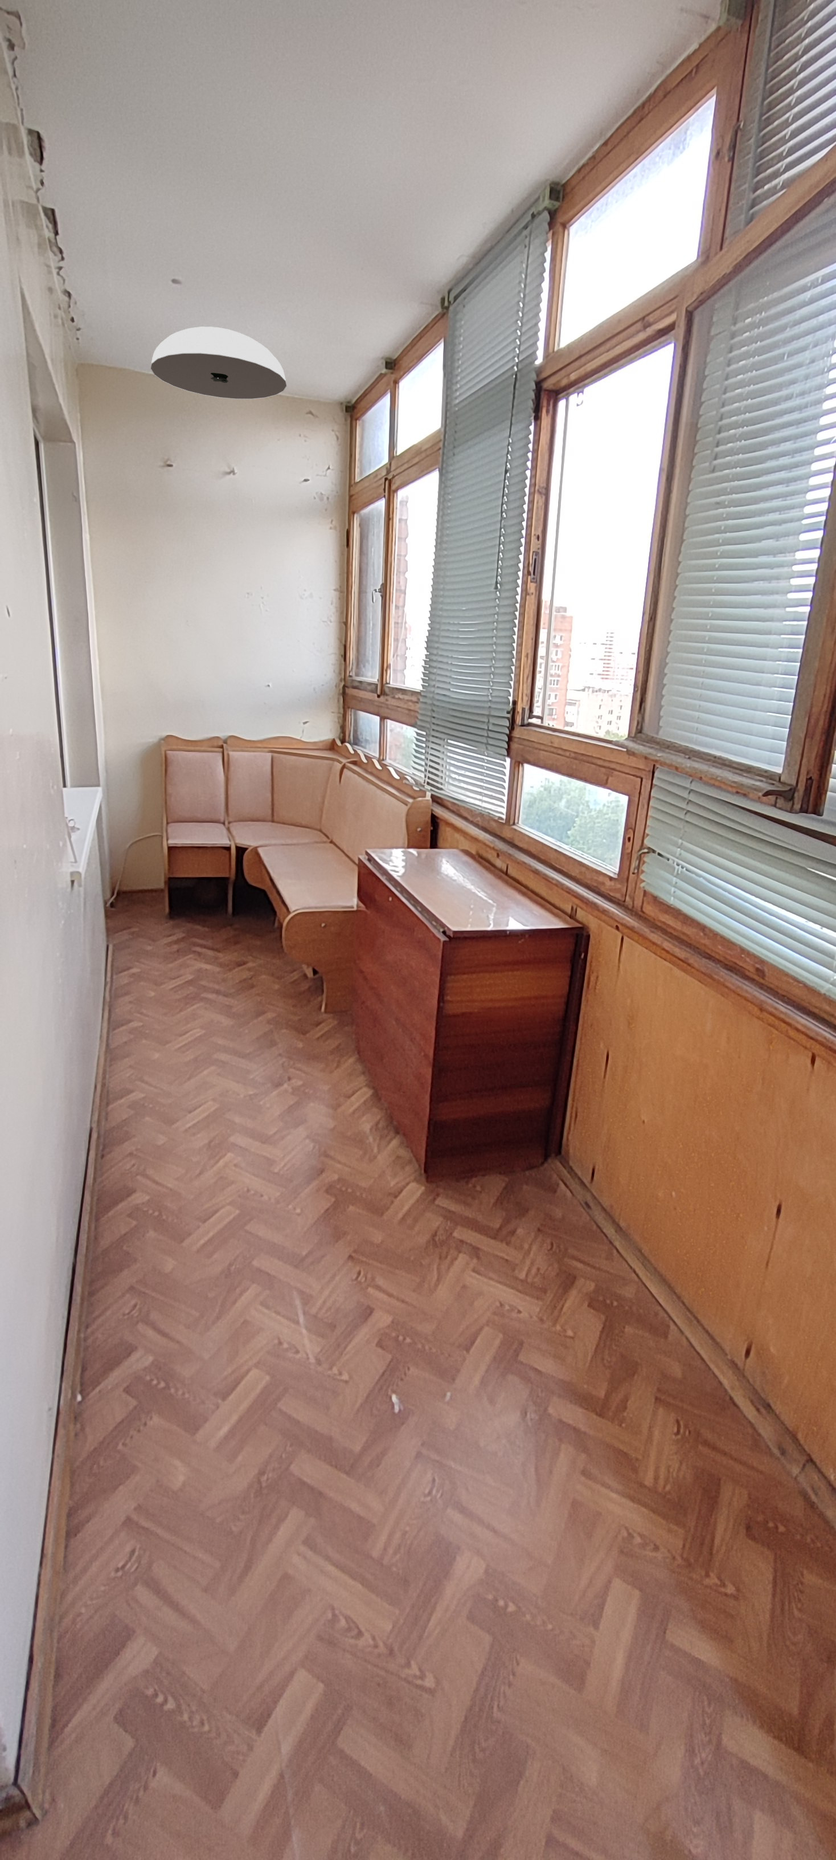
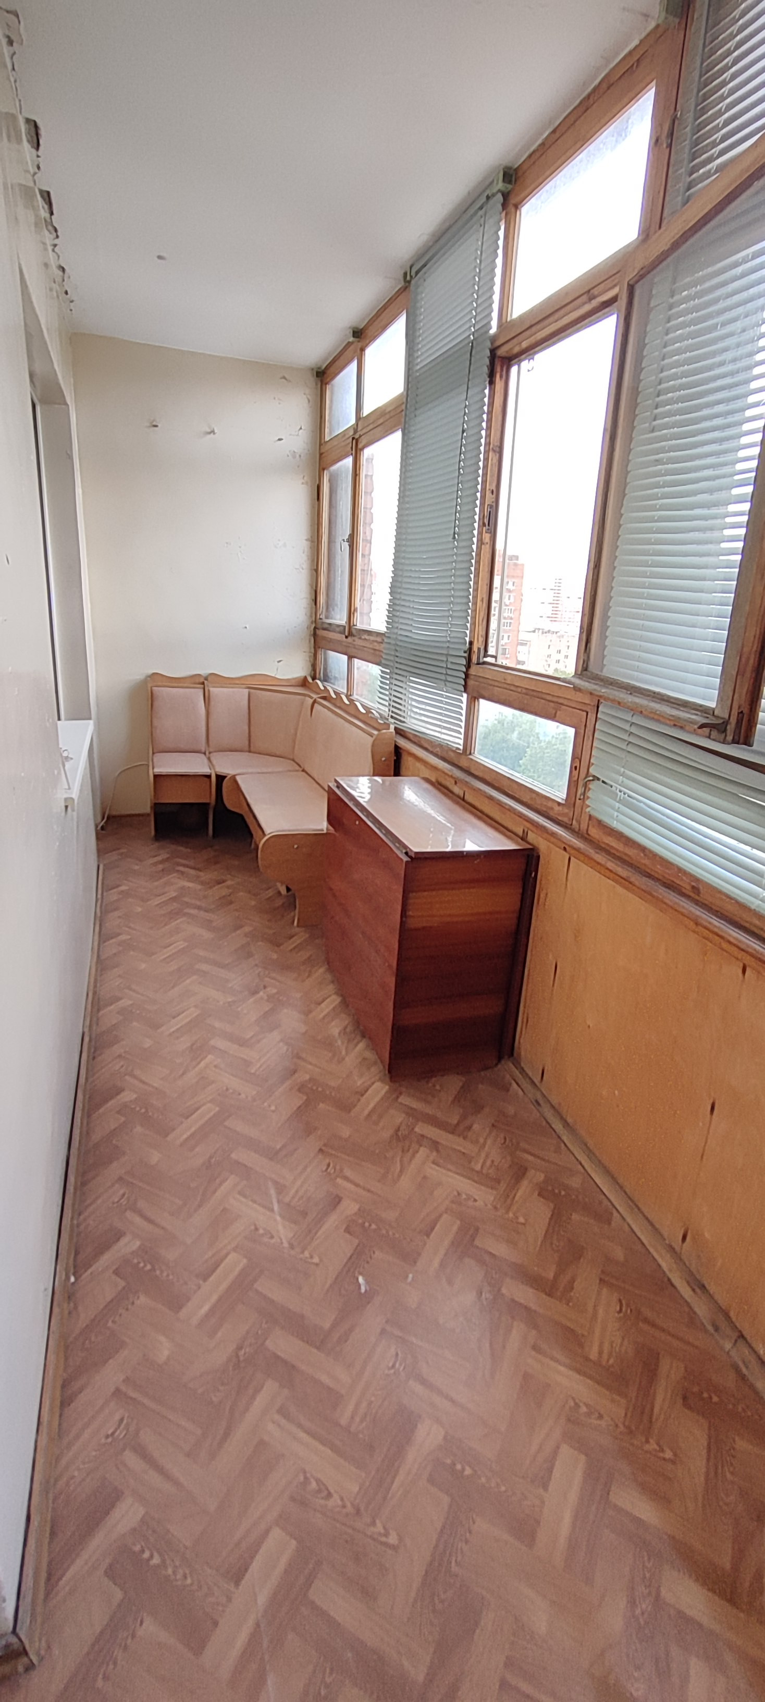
- ceiling light (219, 357)
